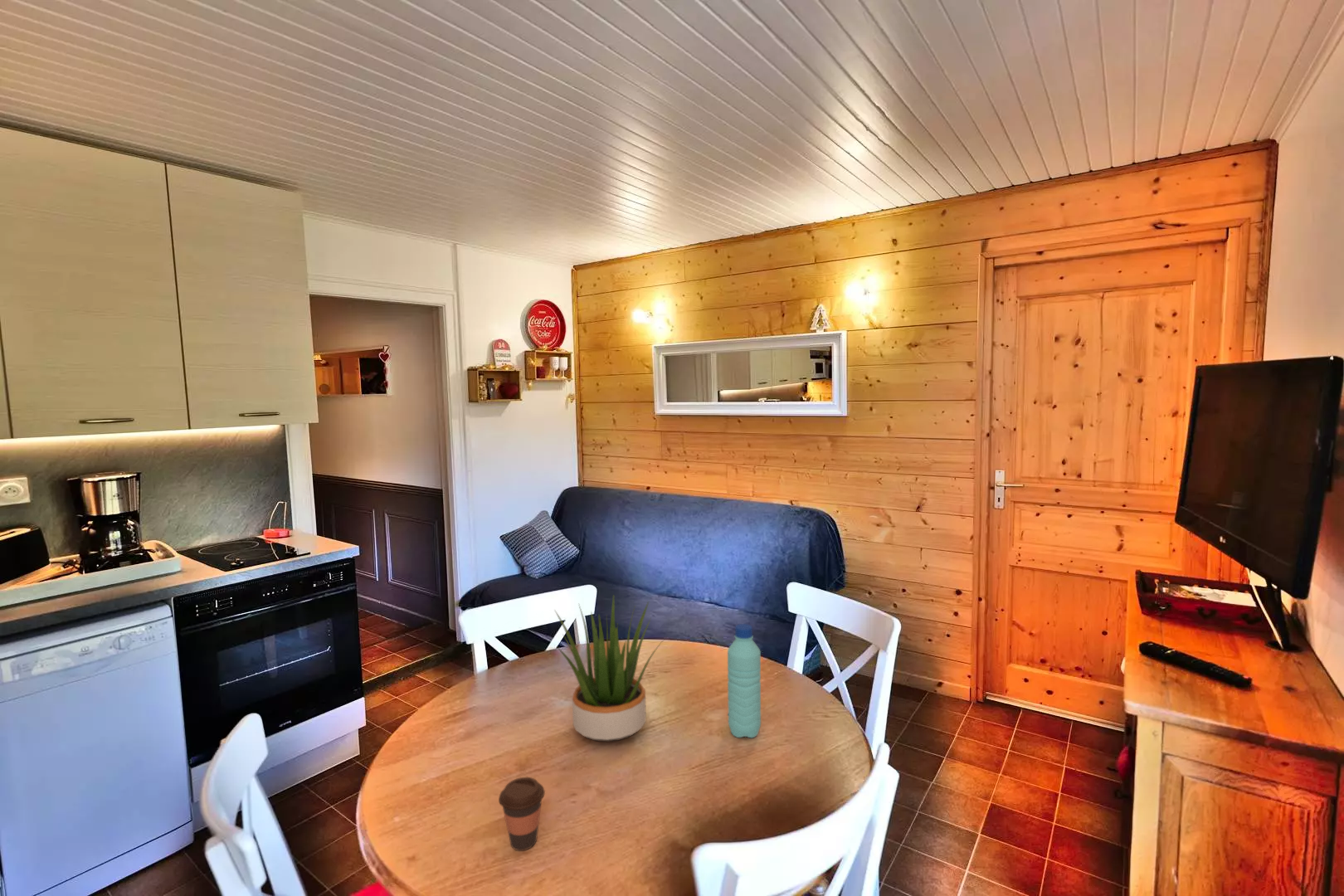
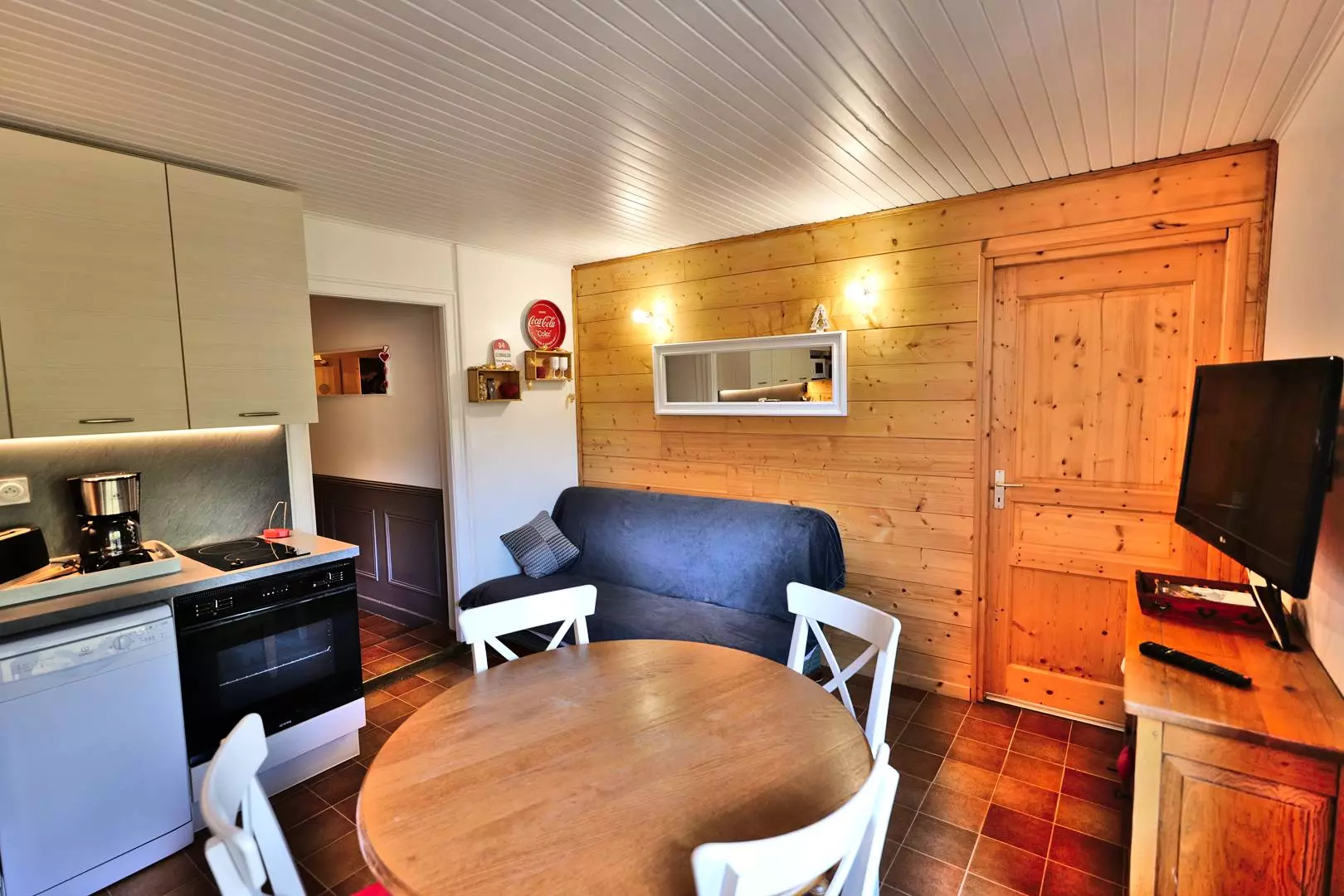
- potted plant (608, 667)
- water bottle (744, 679)
- coffee cup (523, 814)
